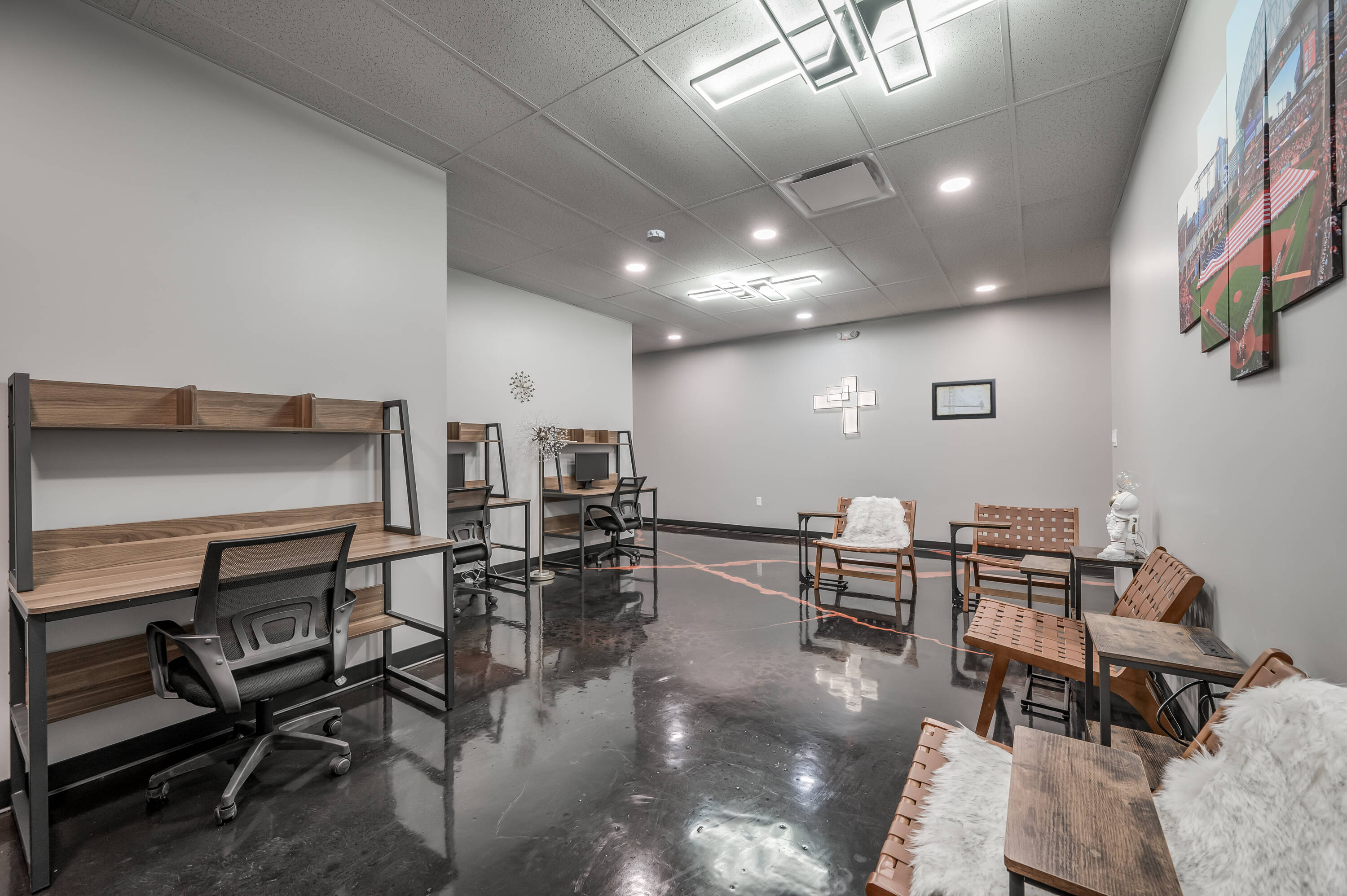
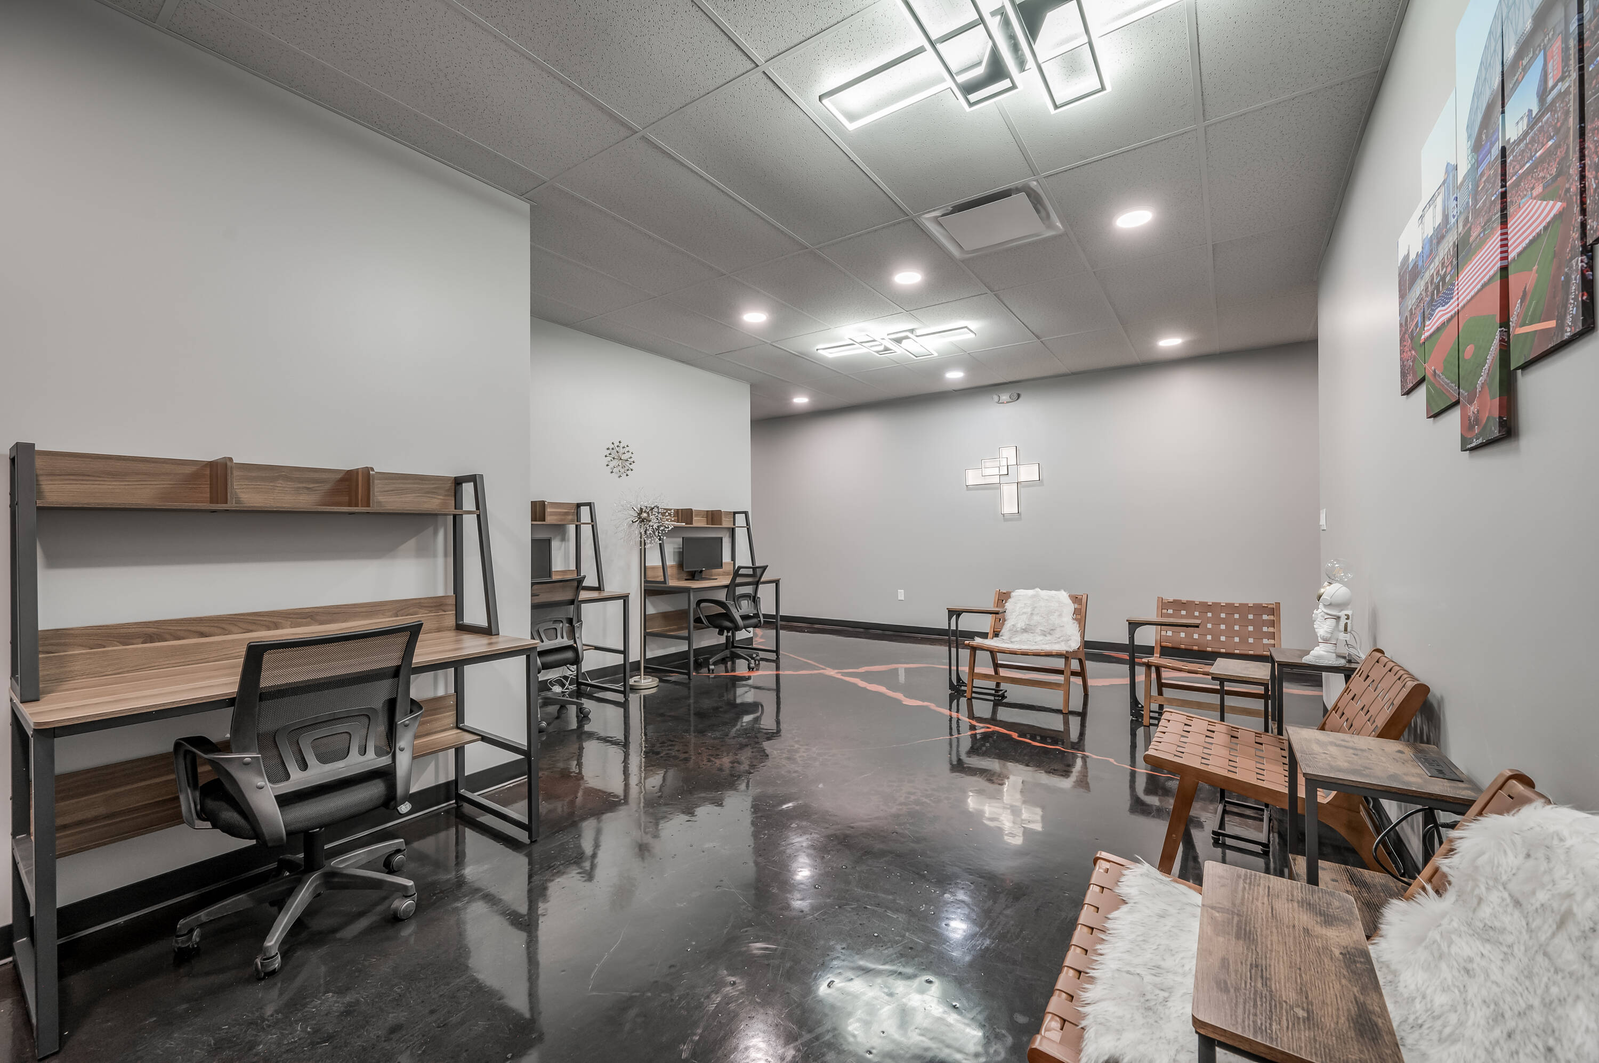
- smoke detector (655, 236)
- wall art (963, 400)
